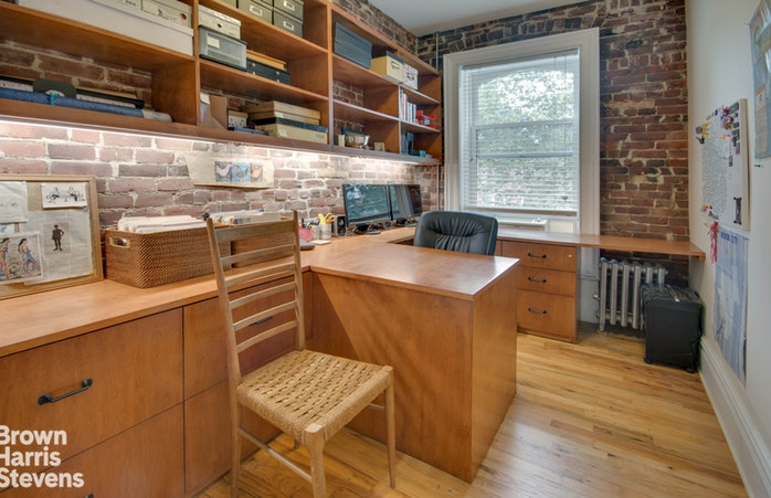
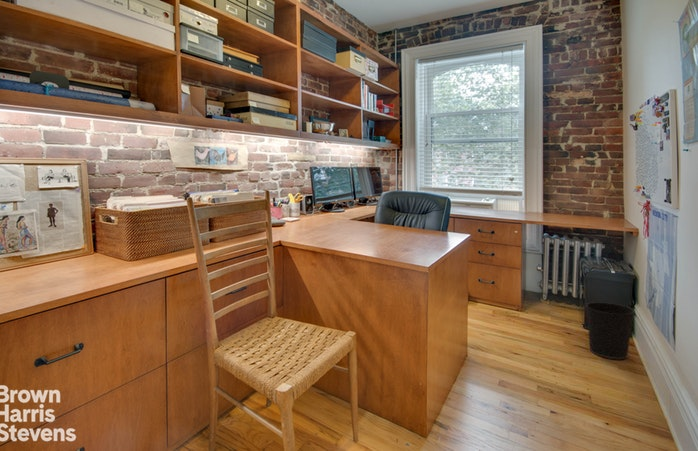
+ wastebasket (608, 330)
